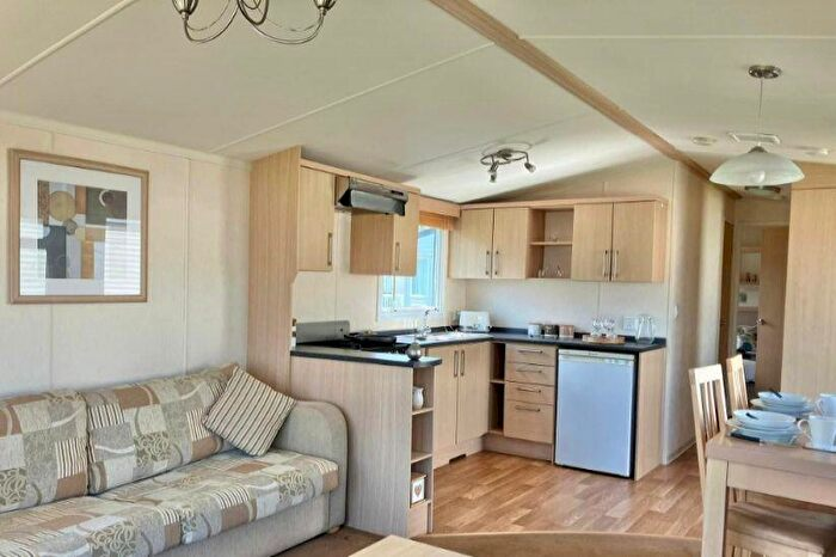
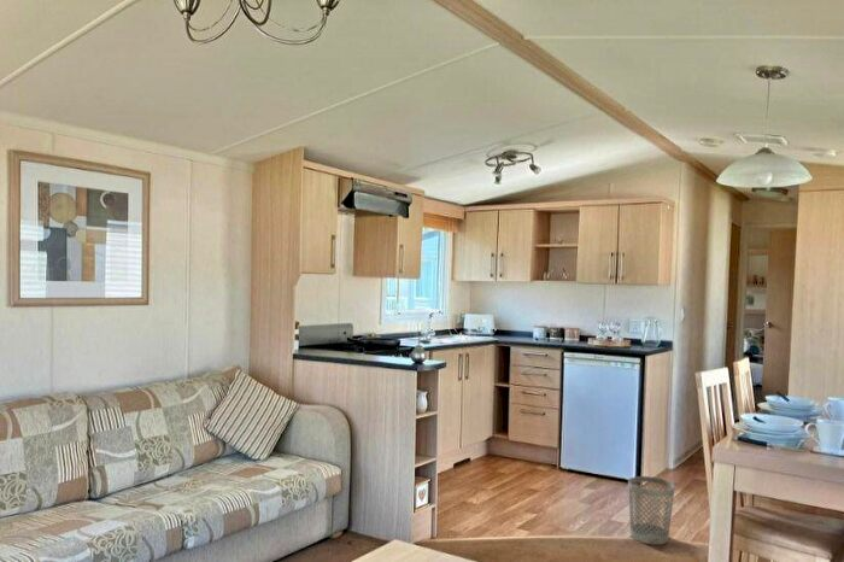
+ wastebasket (650, 510)
